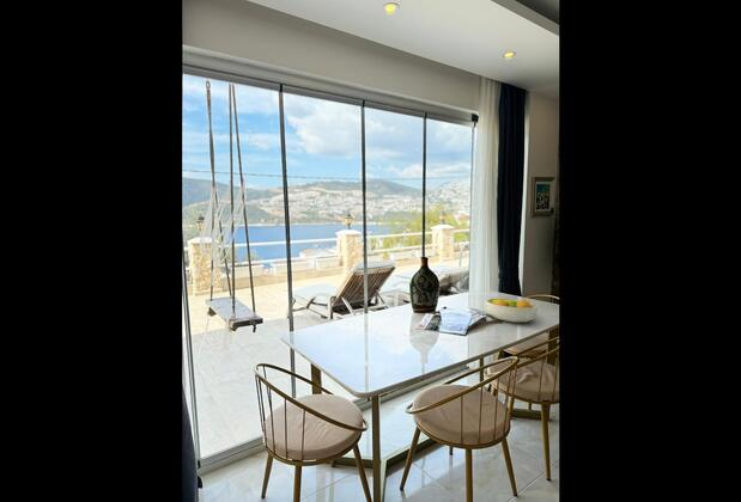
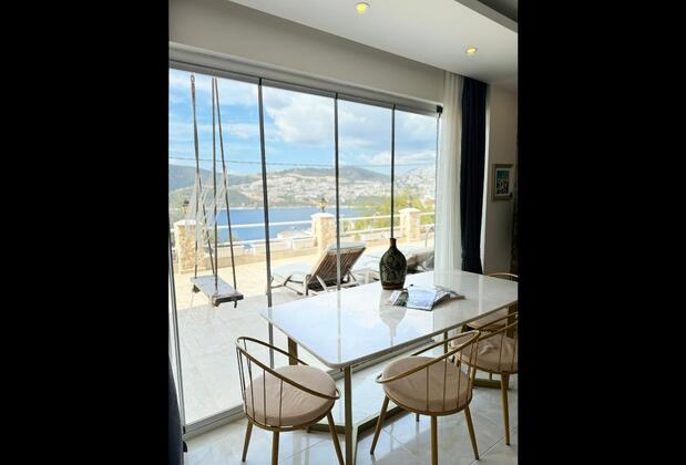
- fruit bowl (510, 306)
